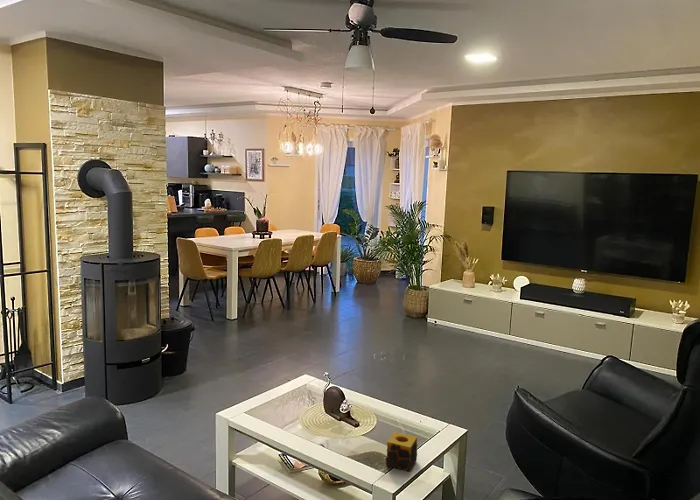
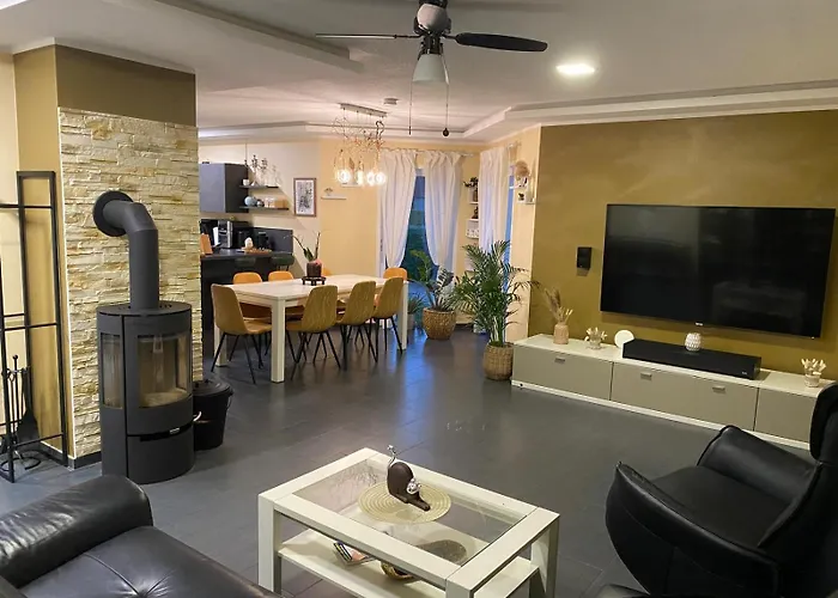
- candle (402, 451)
